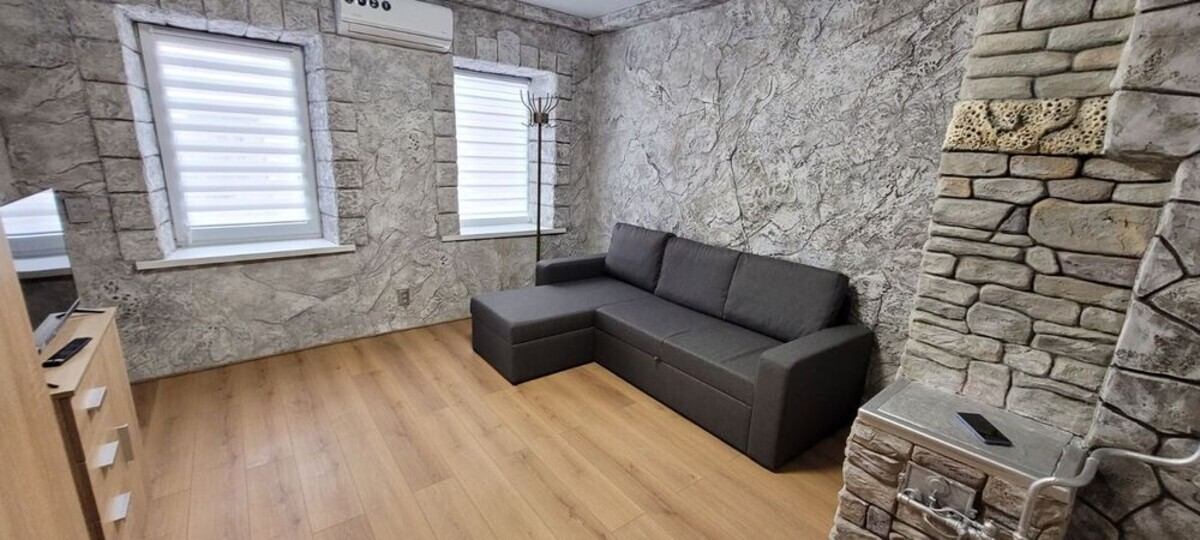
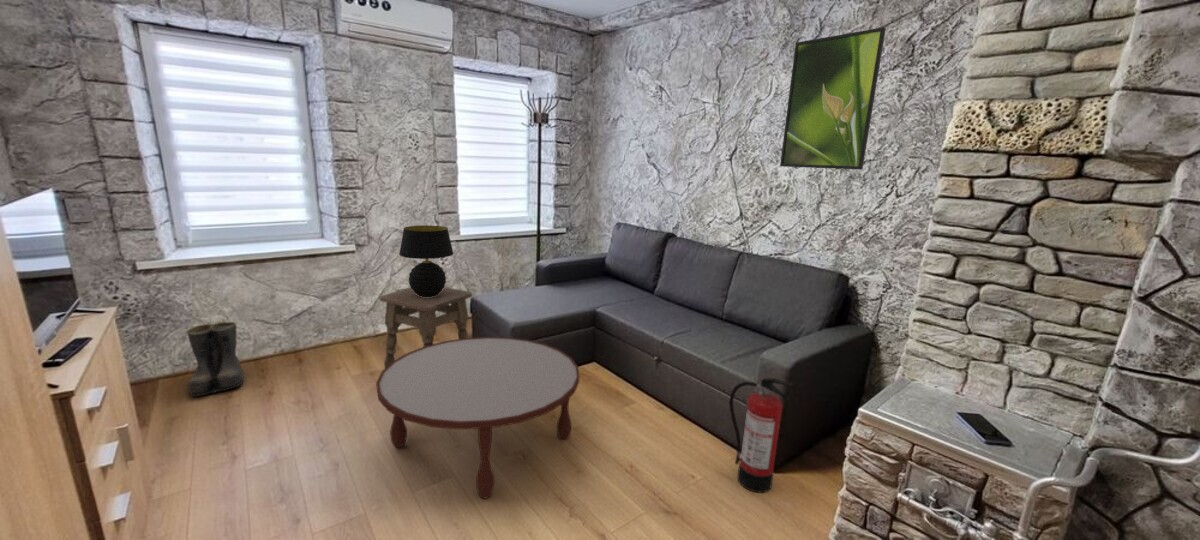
+ table lamp (427, 261)
+ coffee table (483, 406)
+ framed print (827, 103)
+ fire extinguisher (754, 425)
+ boots (213, 356)
+ side table (428, 334)
